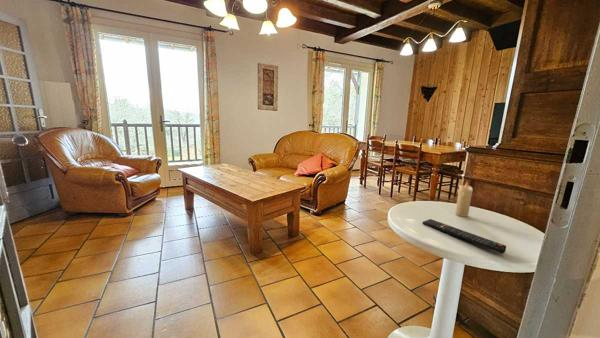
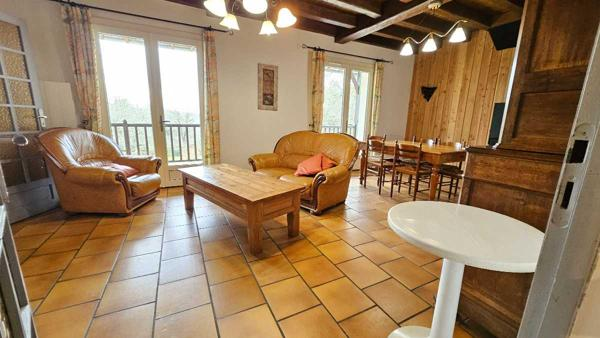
- remote control (460, 234)
- candle (464, 197)
